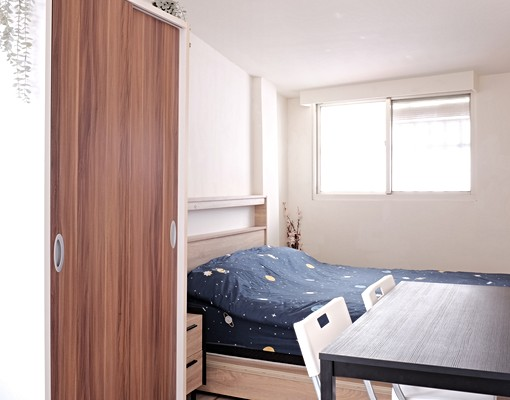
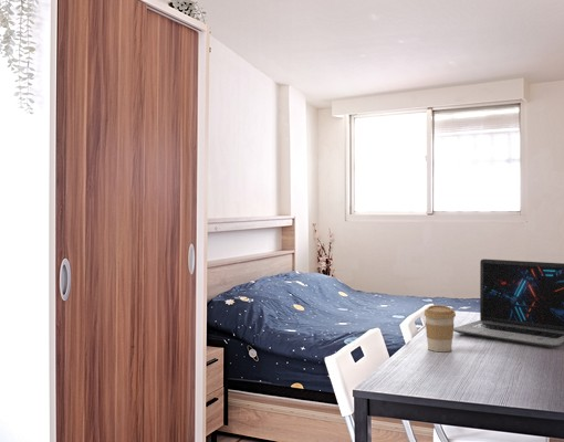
+ laptop (514, 299)
+ coffee cup (439, 327)
